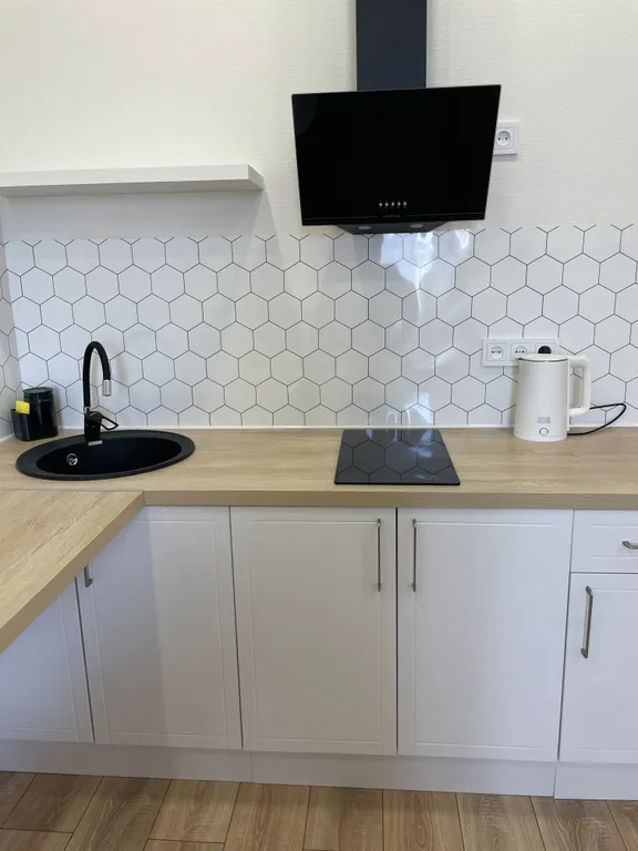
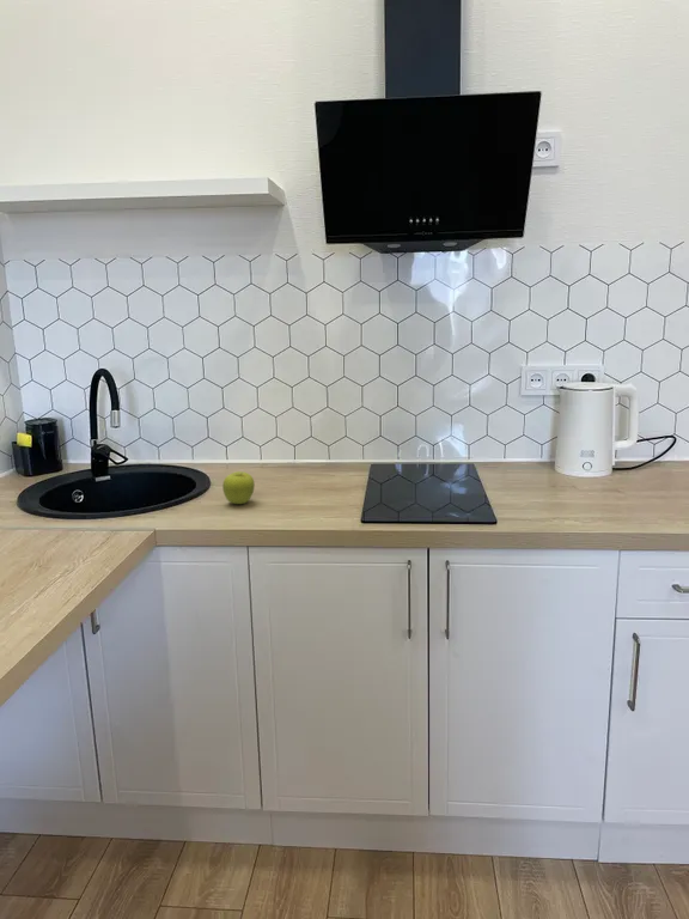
+ fruit (238, 487)
